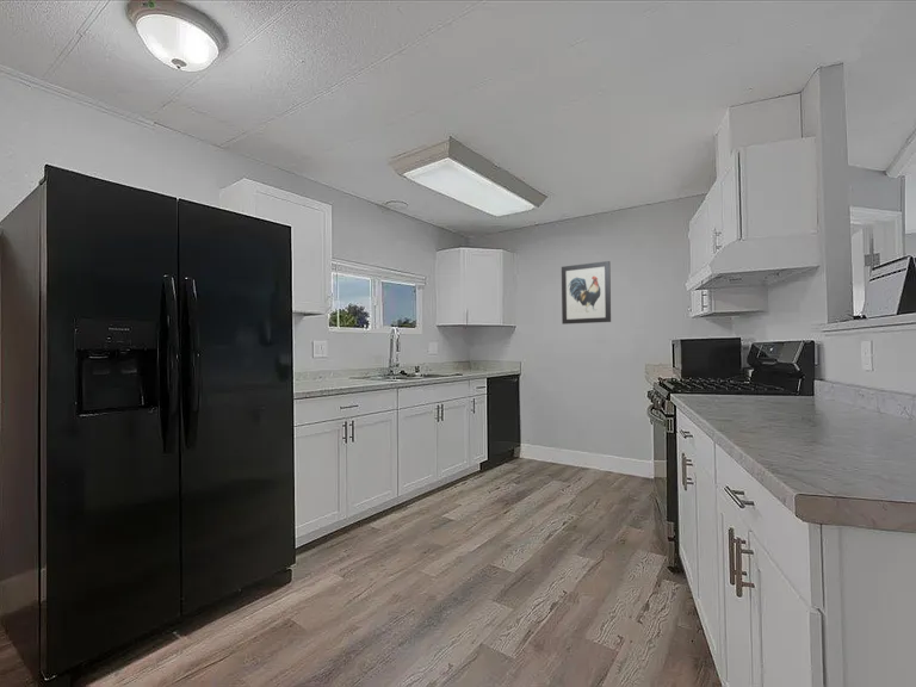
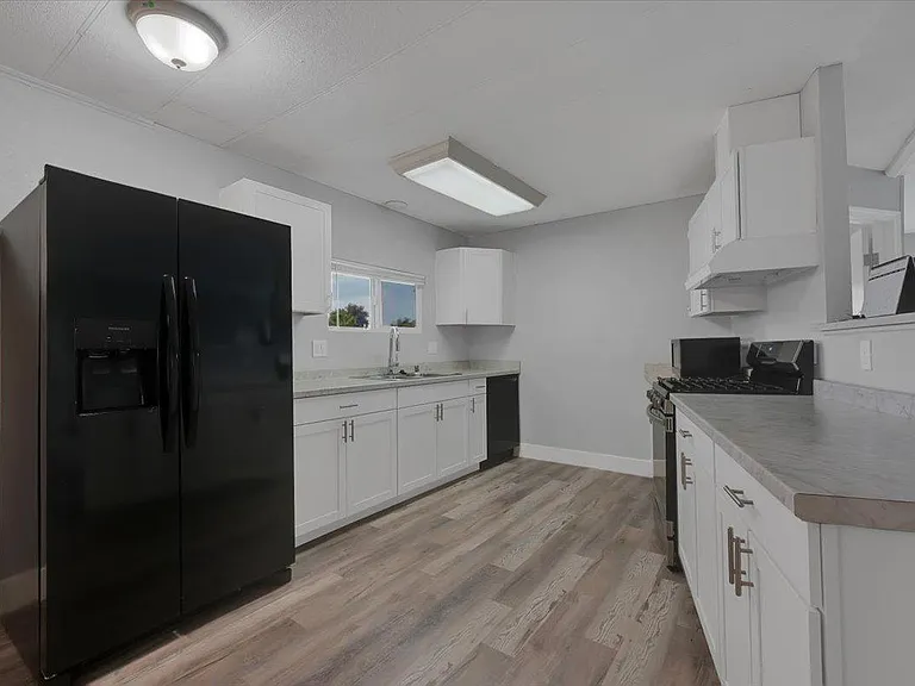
- wall art (584, 293)
